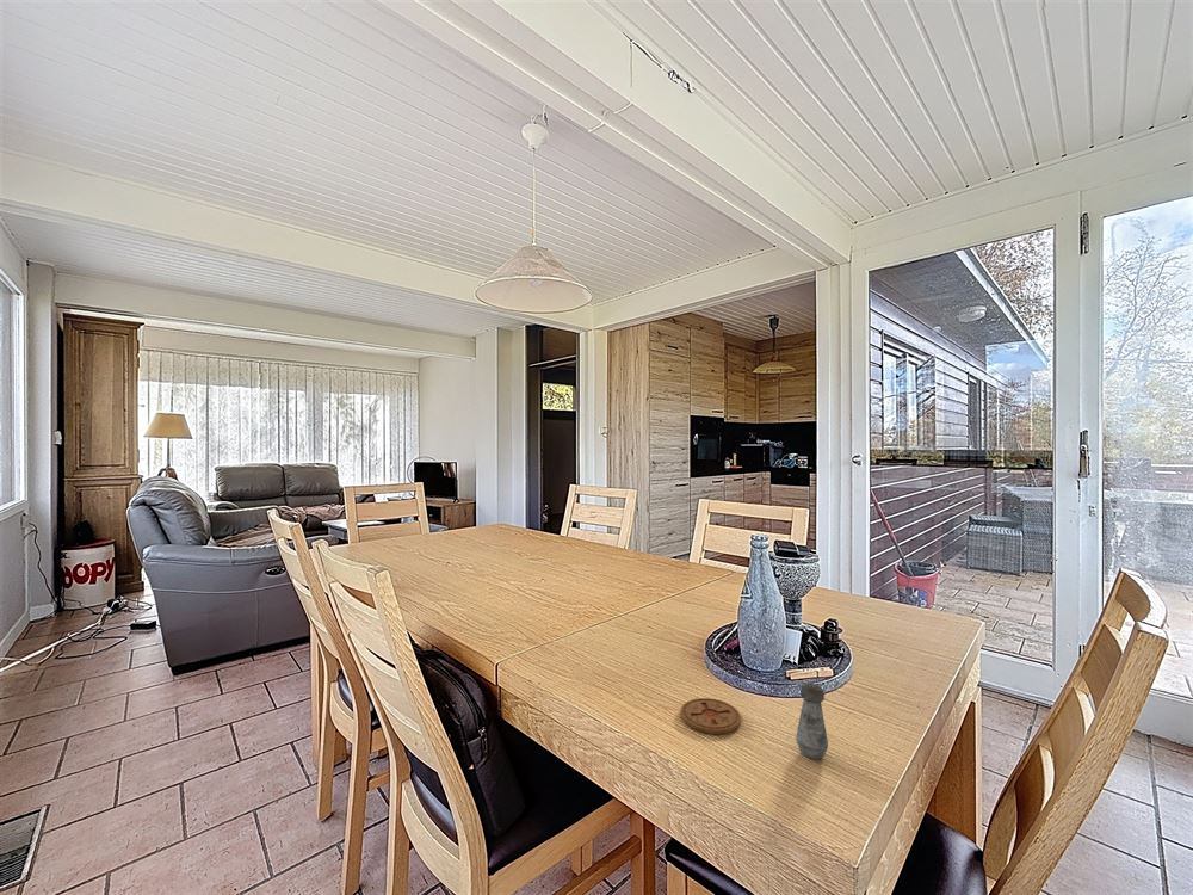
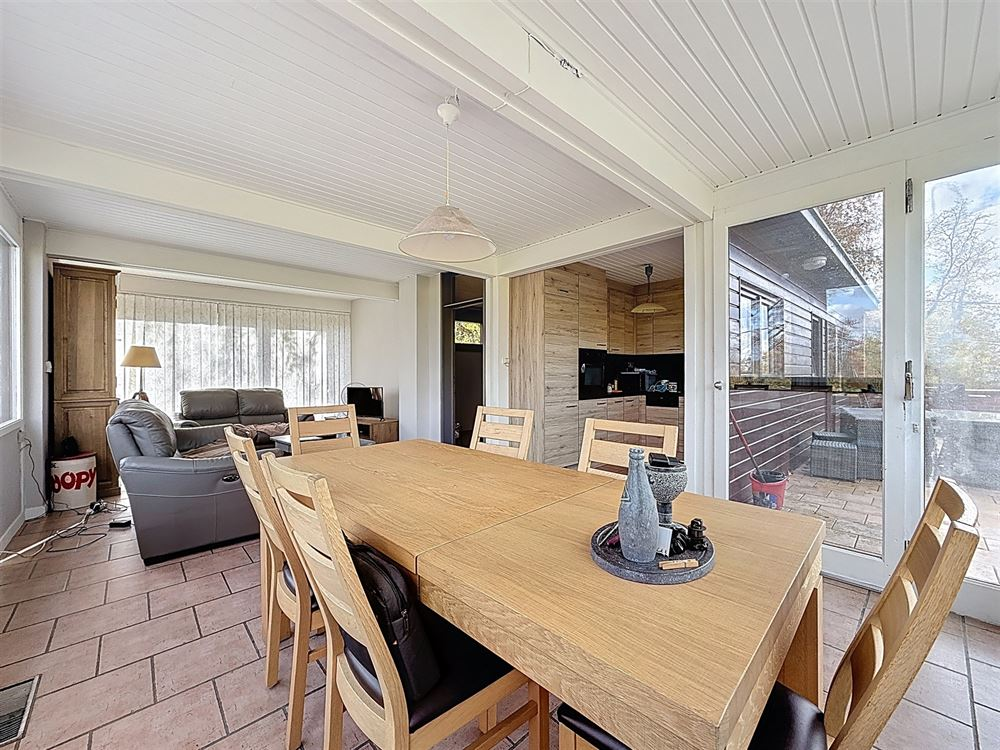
- salt shaker (811, 718)
- coaster (710, 715)
